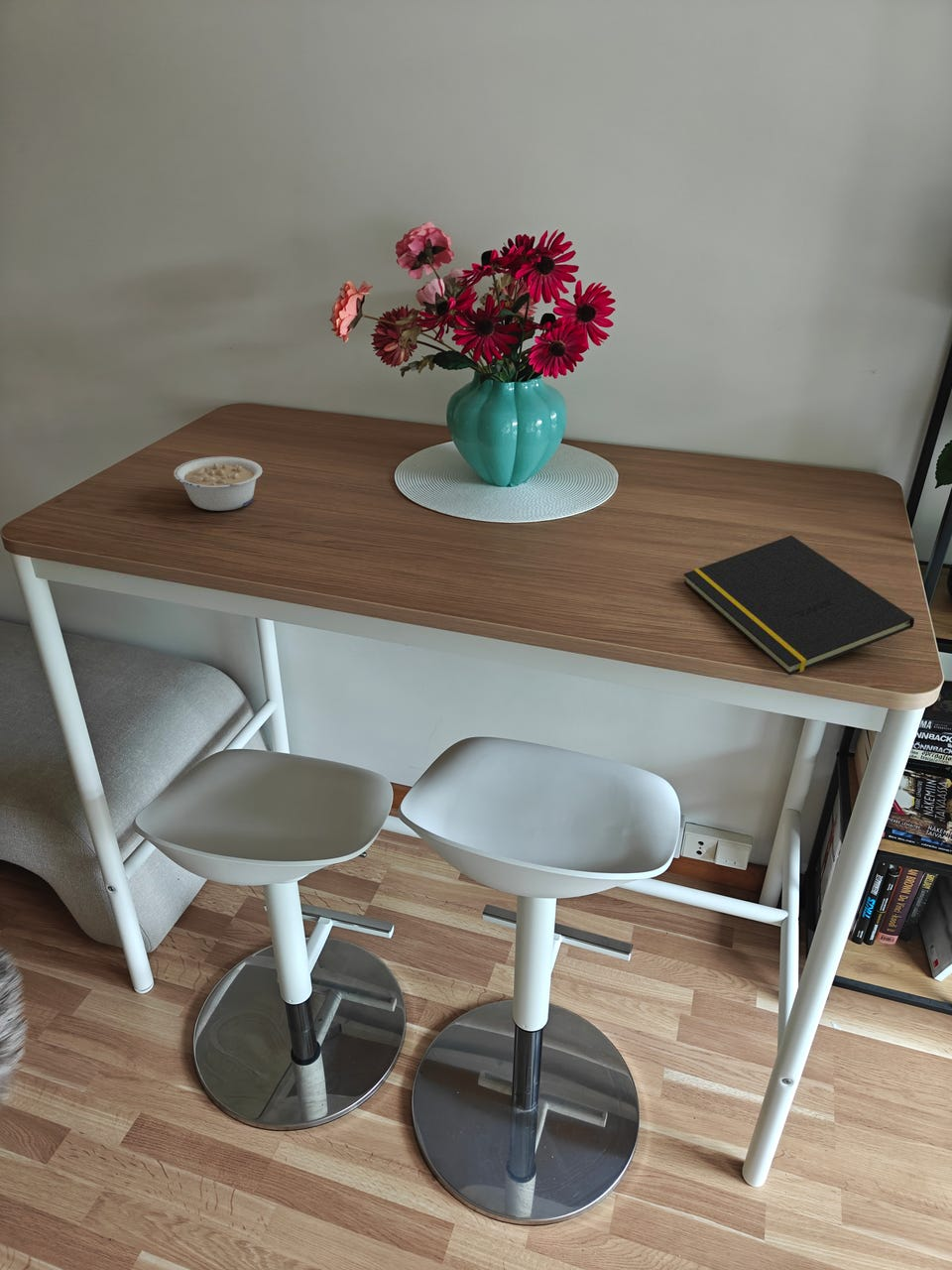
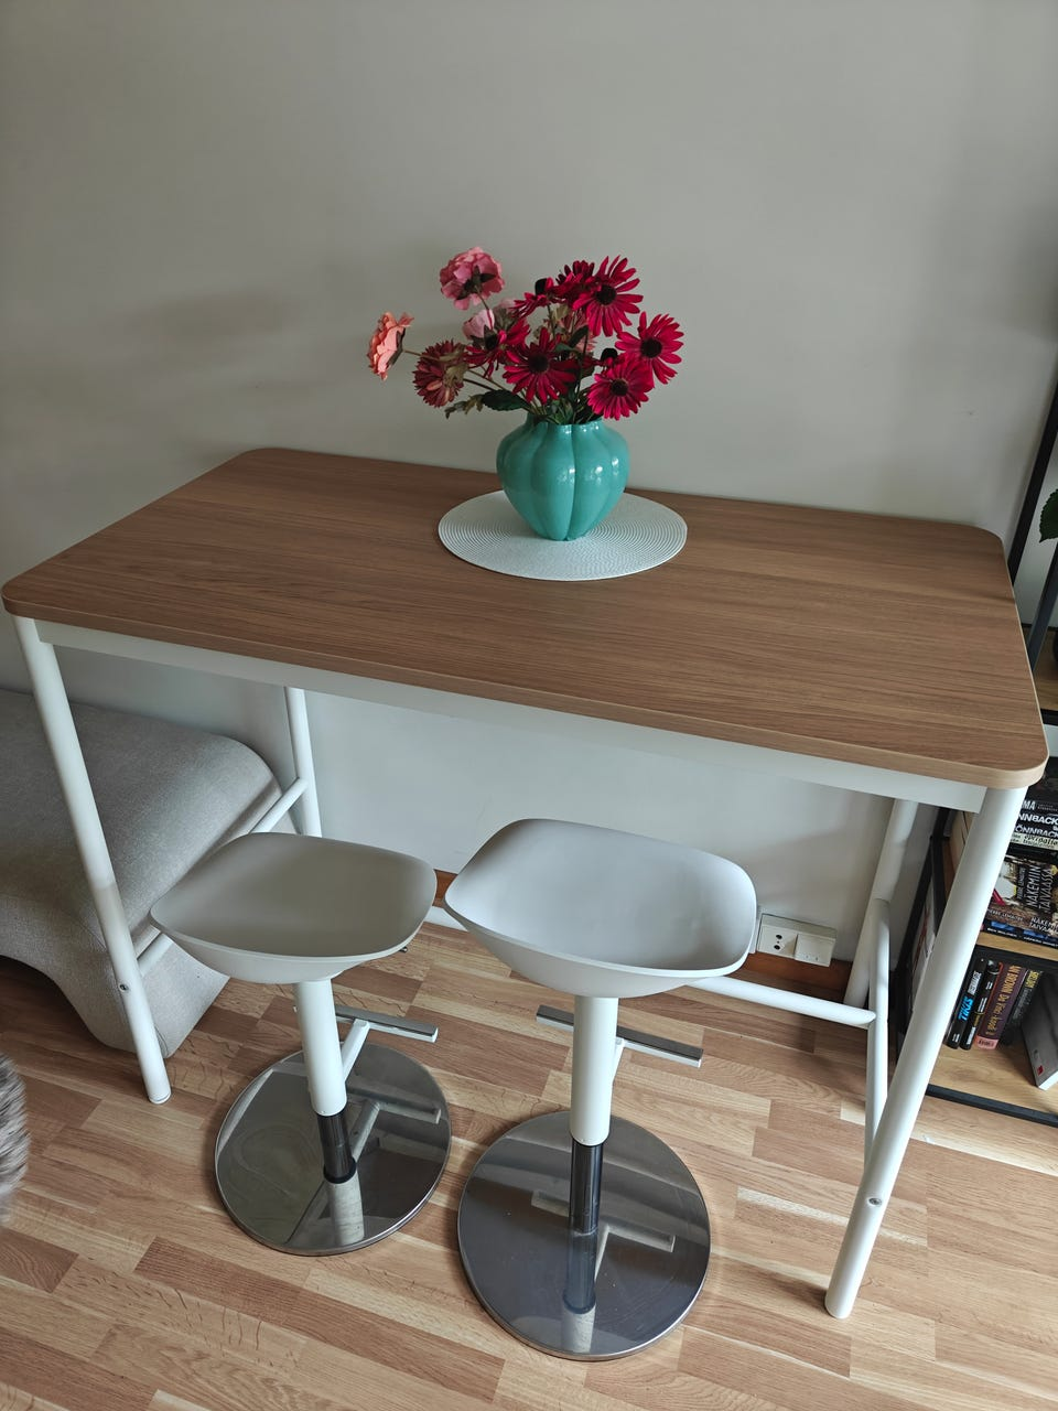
- legume (222, 483)
- notepad (790, 598)
